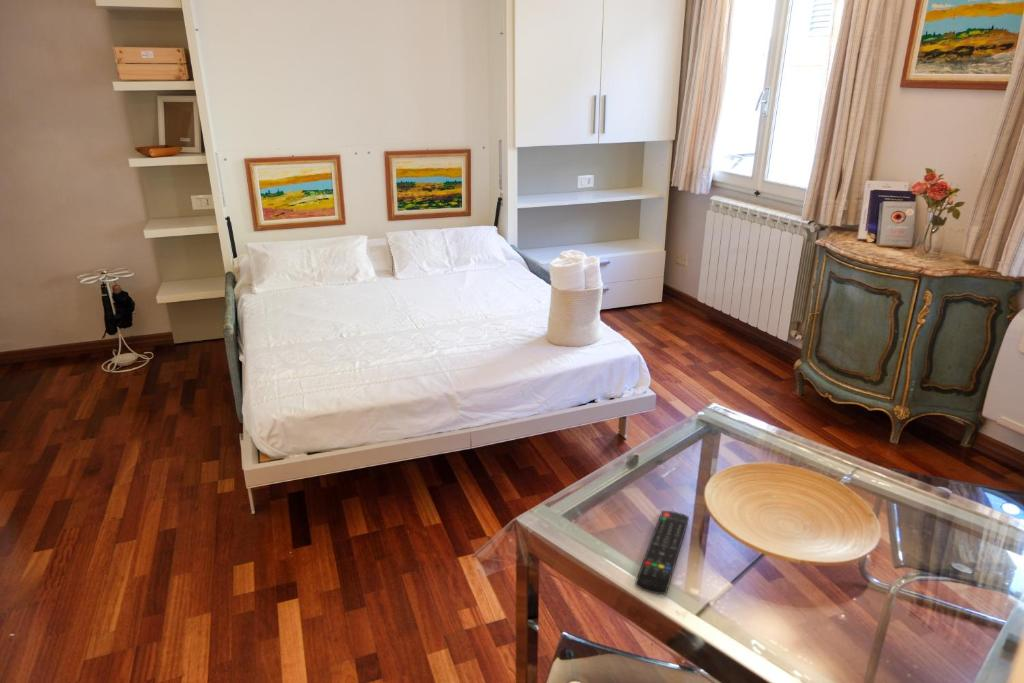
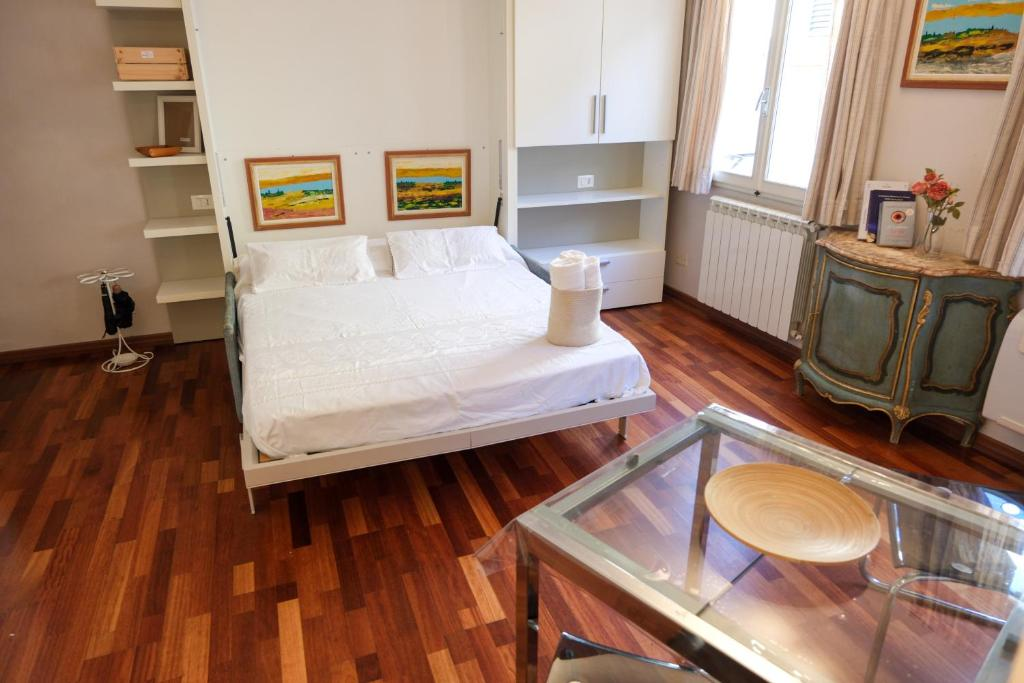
- remote control (664, 549)
